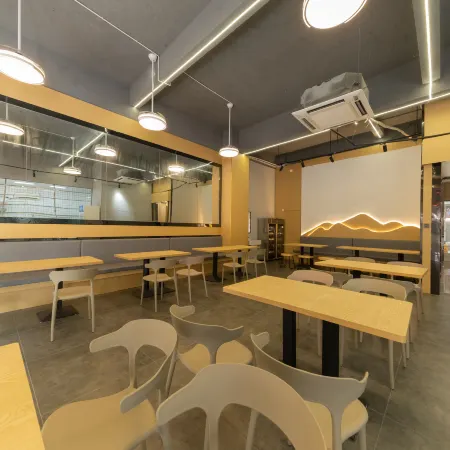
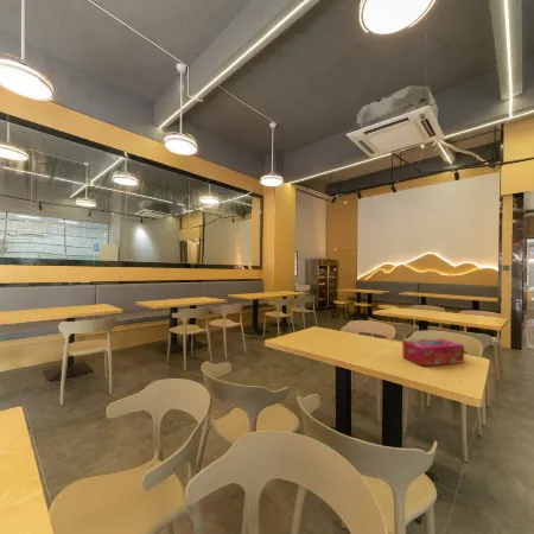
+ tissue box (432, 351)
